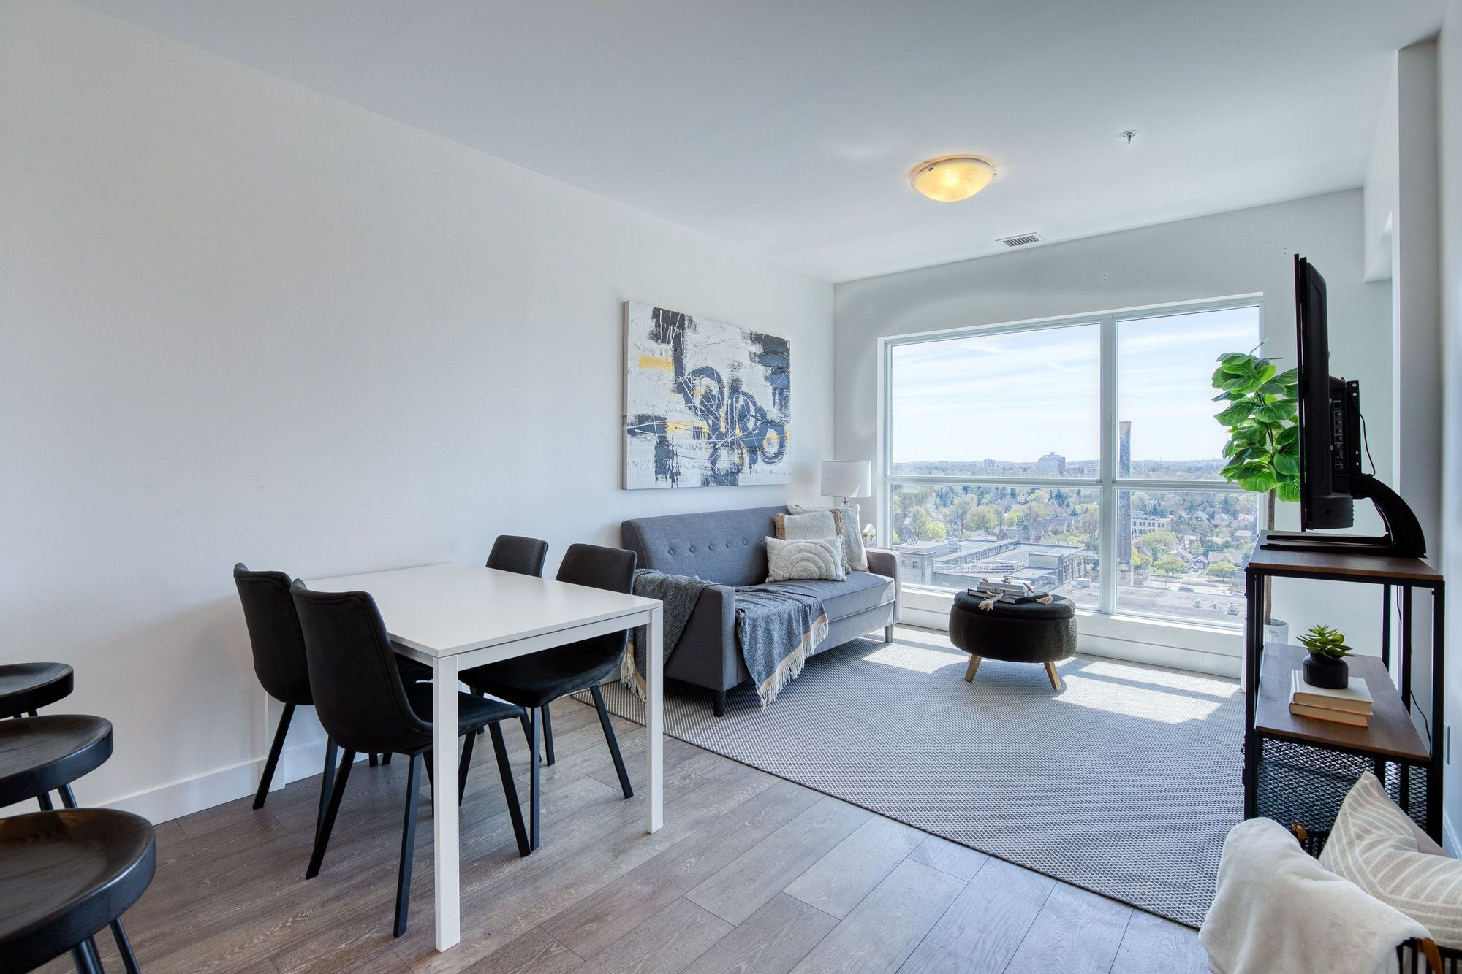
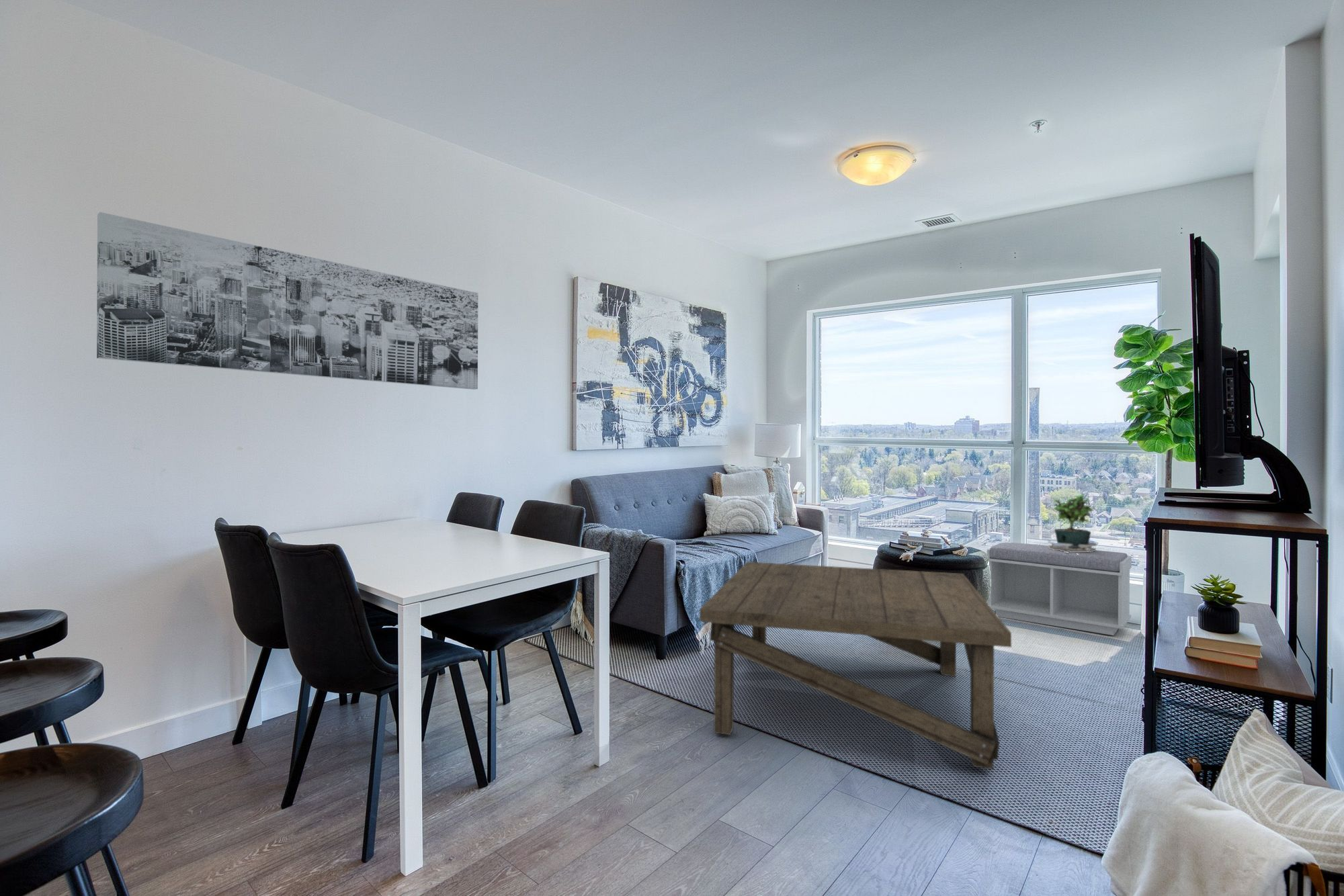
+ bench (1056, 584)
+ coffee table (848, 633)
+ wall art (325, 319)
+ potted plant (1074, 521)
